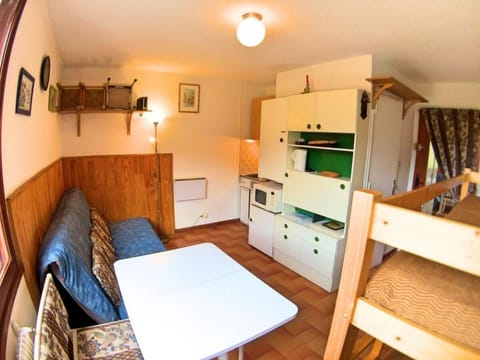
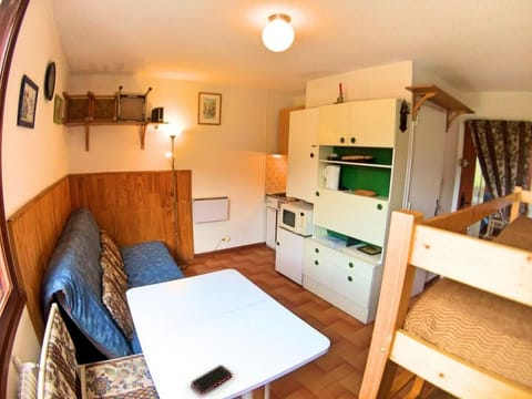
+ cell phone (212, 378)
